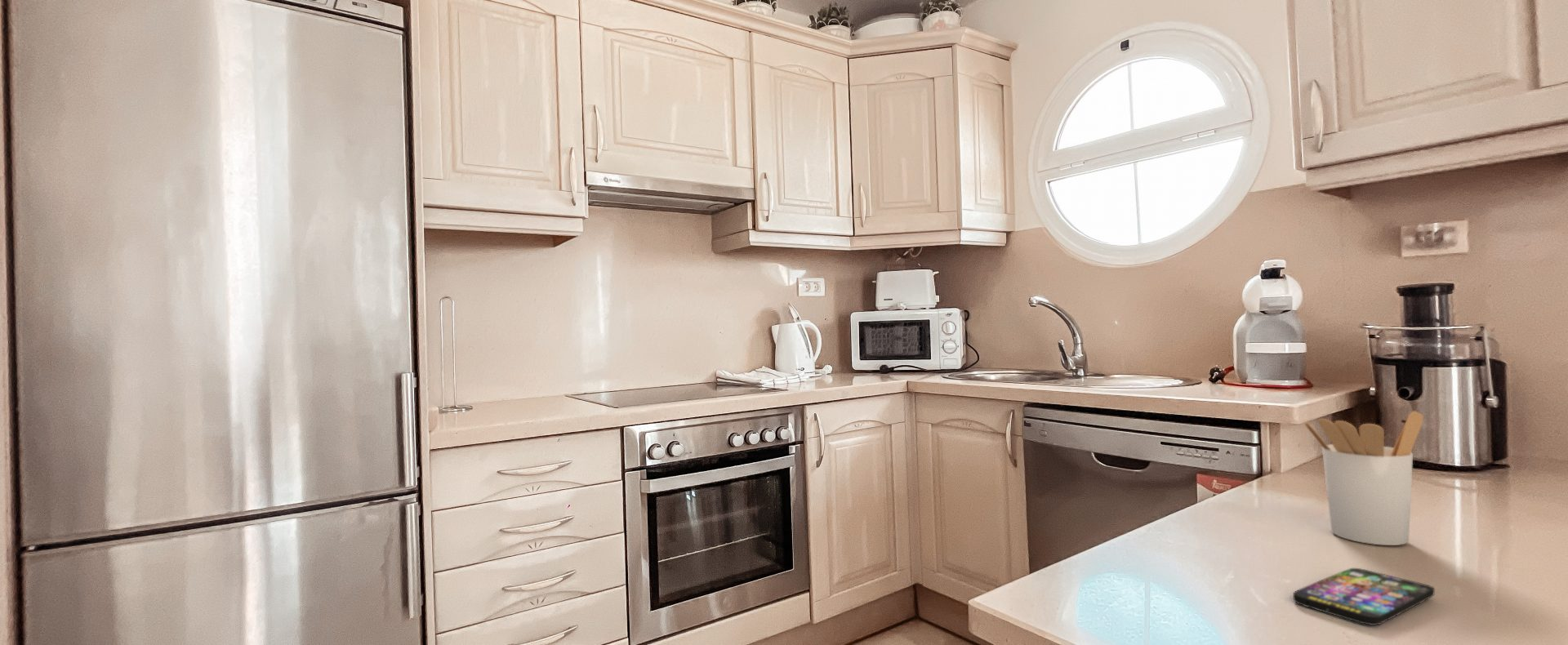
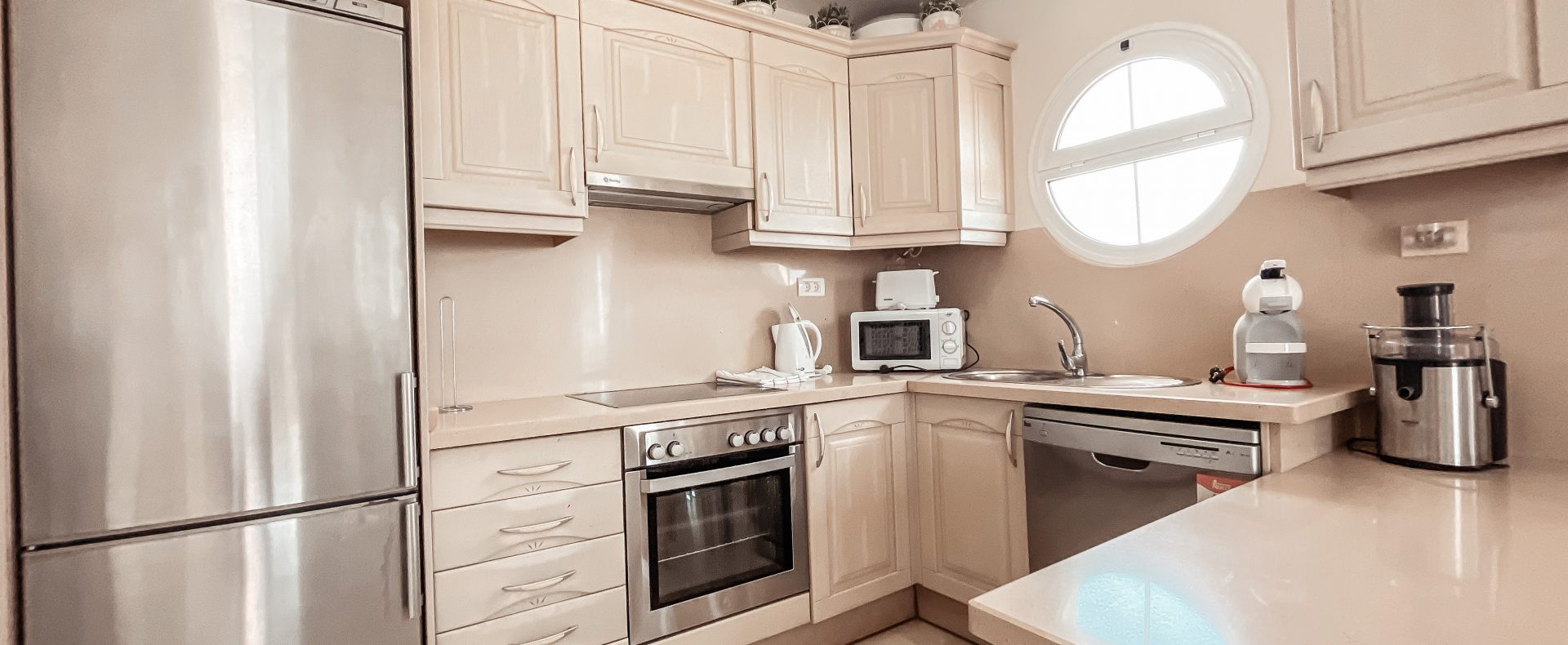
- smartphone (1364, 594)
- utensil holder (1362, 474)
